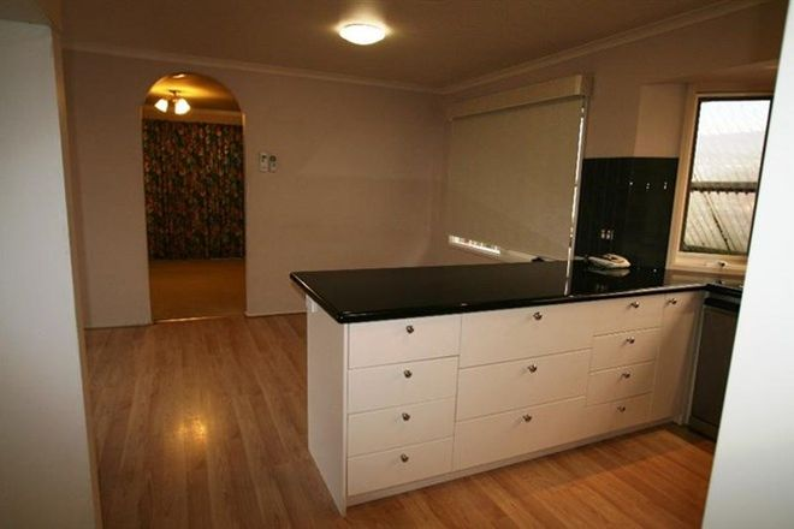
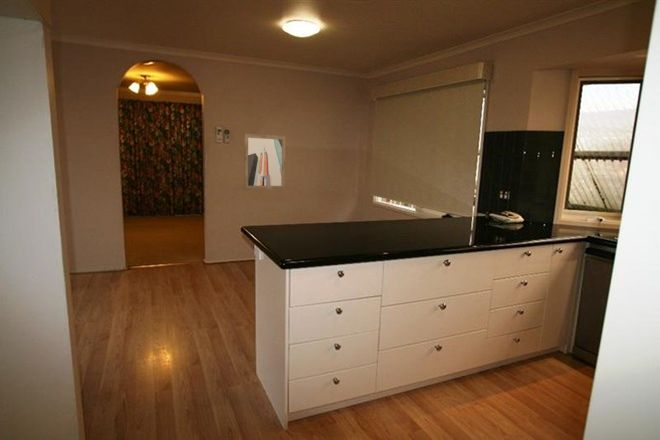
+ wall art (265, 162)
